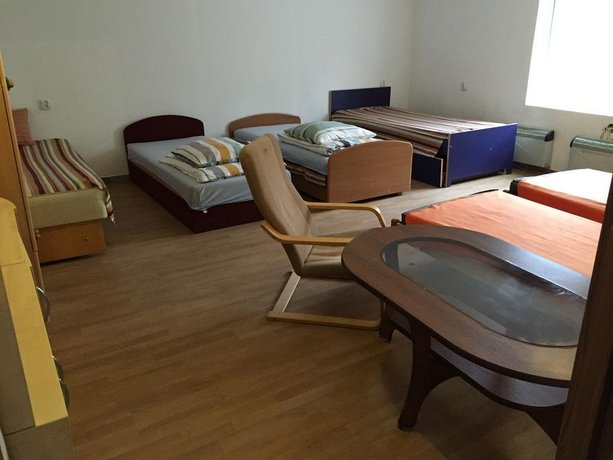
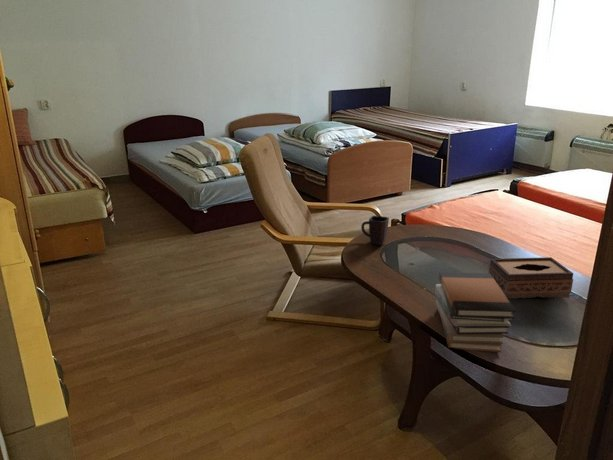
+ mug (375, 230)
+ tissue box (528, 277)
+ book stack (470, 309)
